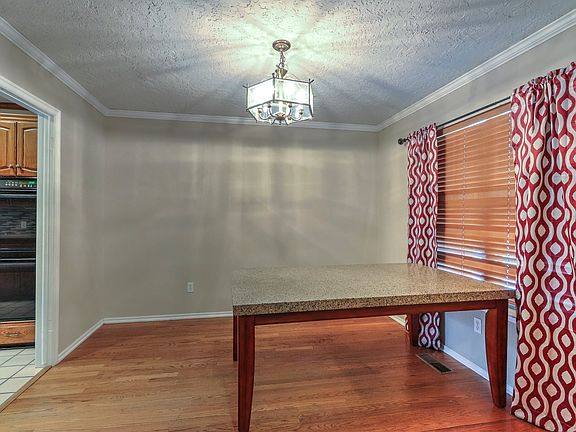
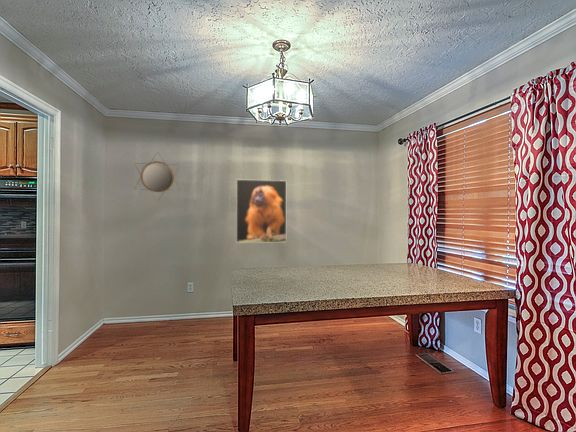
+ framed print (261, 211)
+ home mirror (157, 176)
